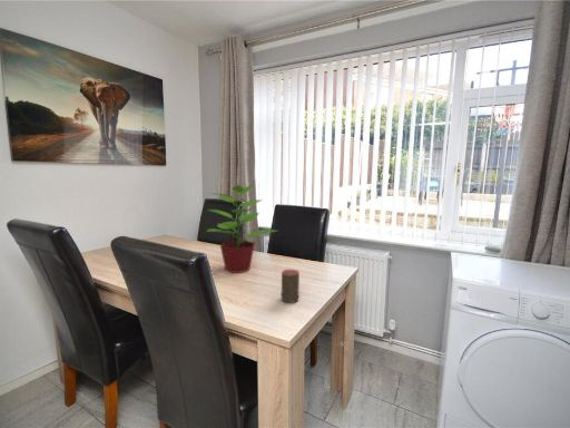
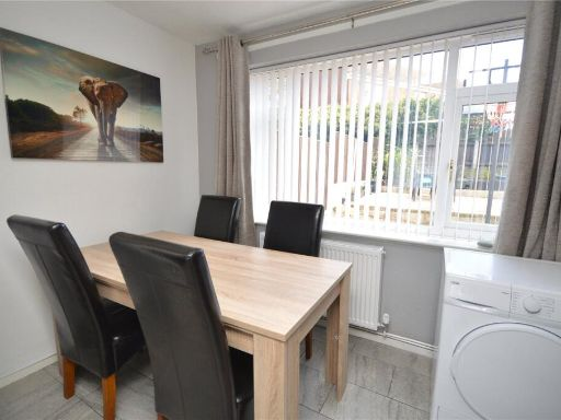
- potted plant (236, 225)
- cup (289, 285)
